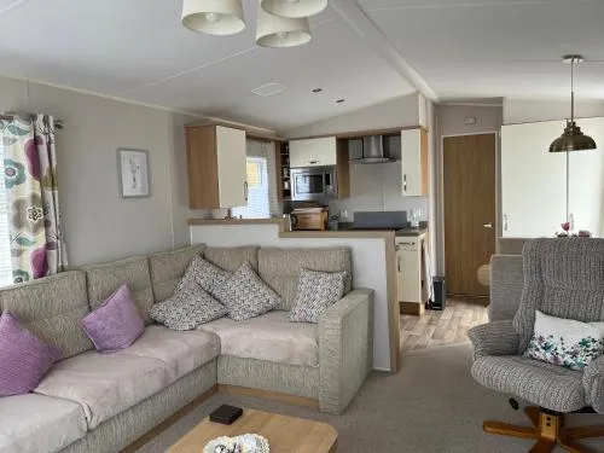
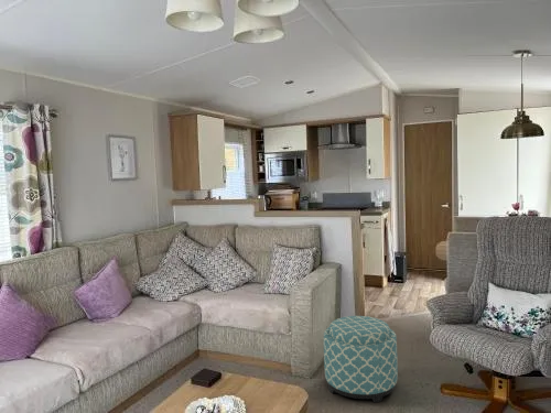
+ ottoman (359, 355)
